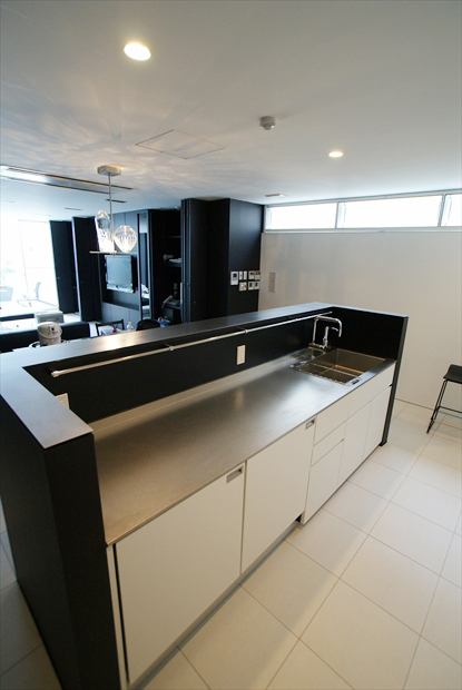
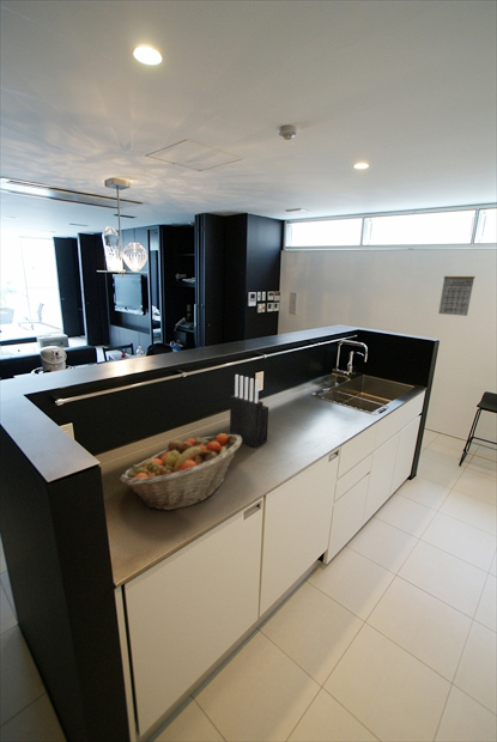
+ knife block (250, 407)
+ calendar (456, 291)
+ fruit basket (186, 464)
